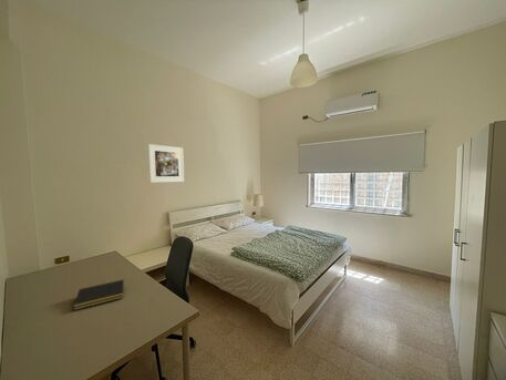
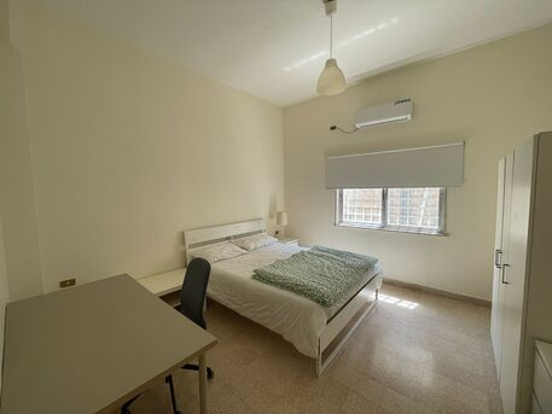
- notepad (101, 292)
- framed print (167, 164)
